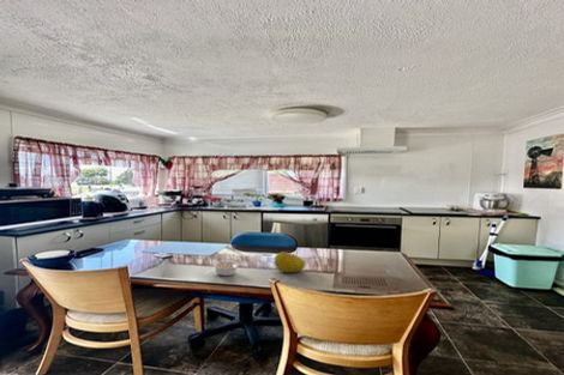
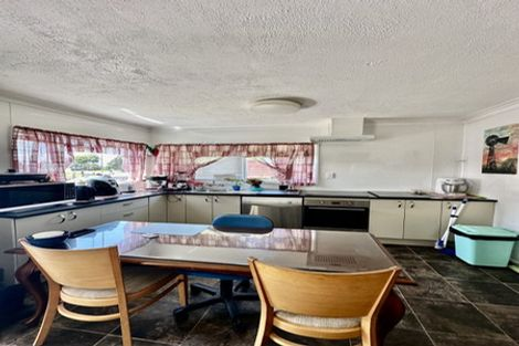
- legume (224, 267)
- fruit (289, 261)
